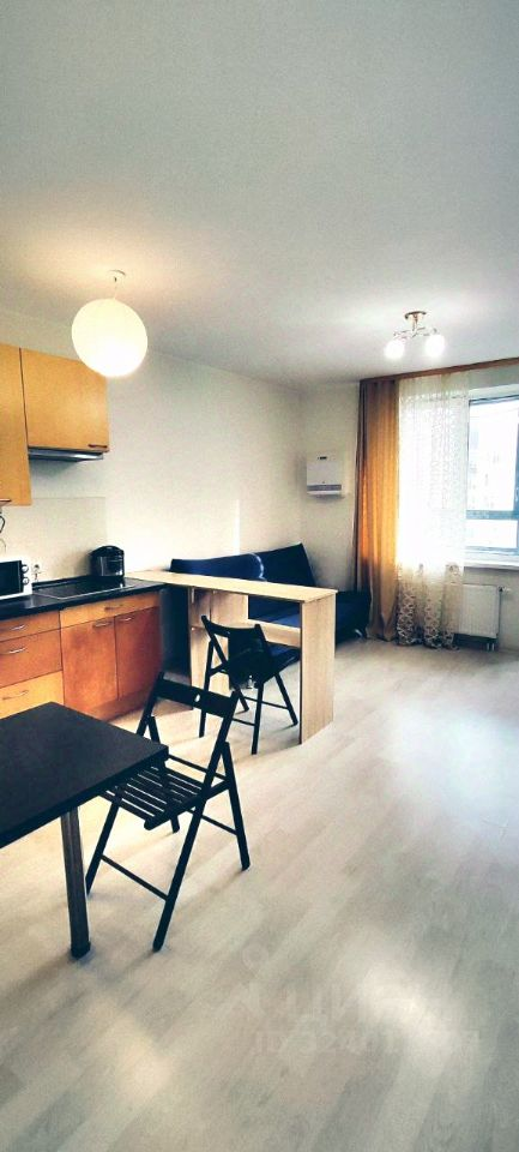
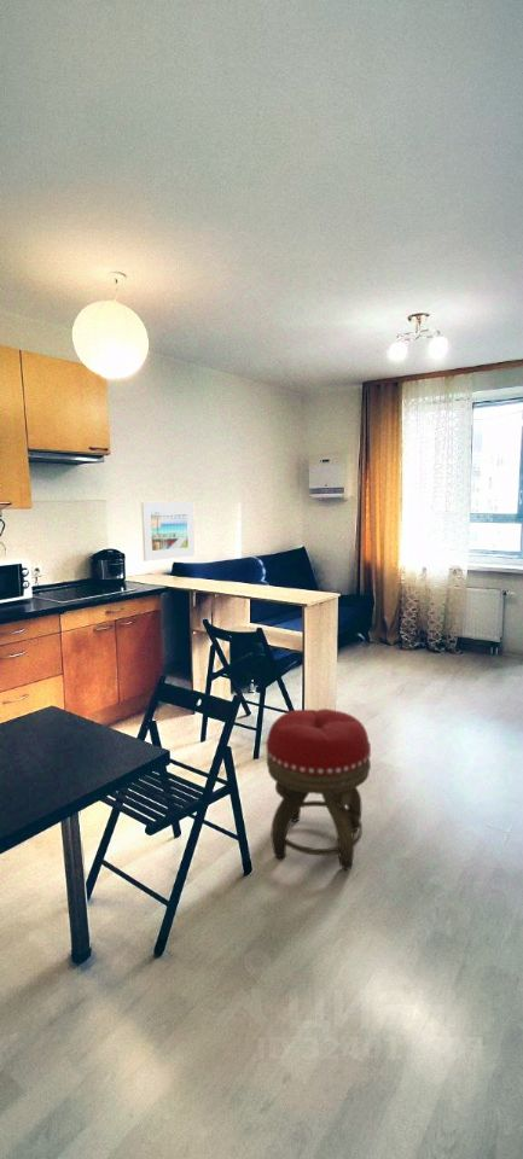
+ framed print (169, 530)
+ footstool (318, 781)
